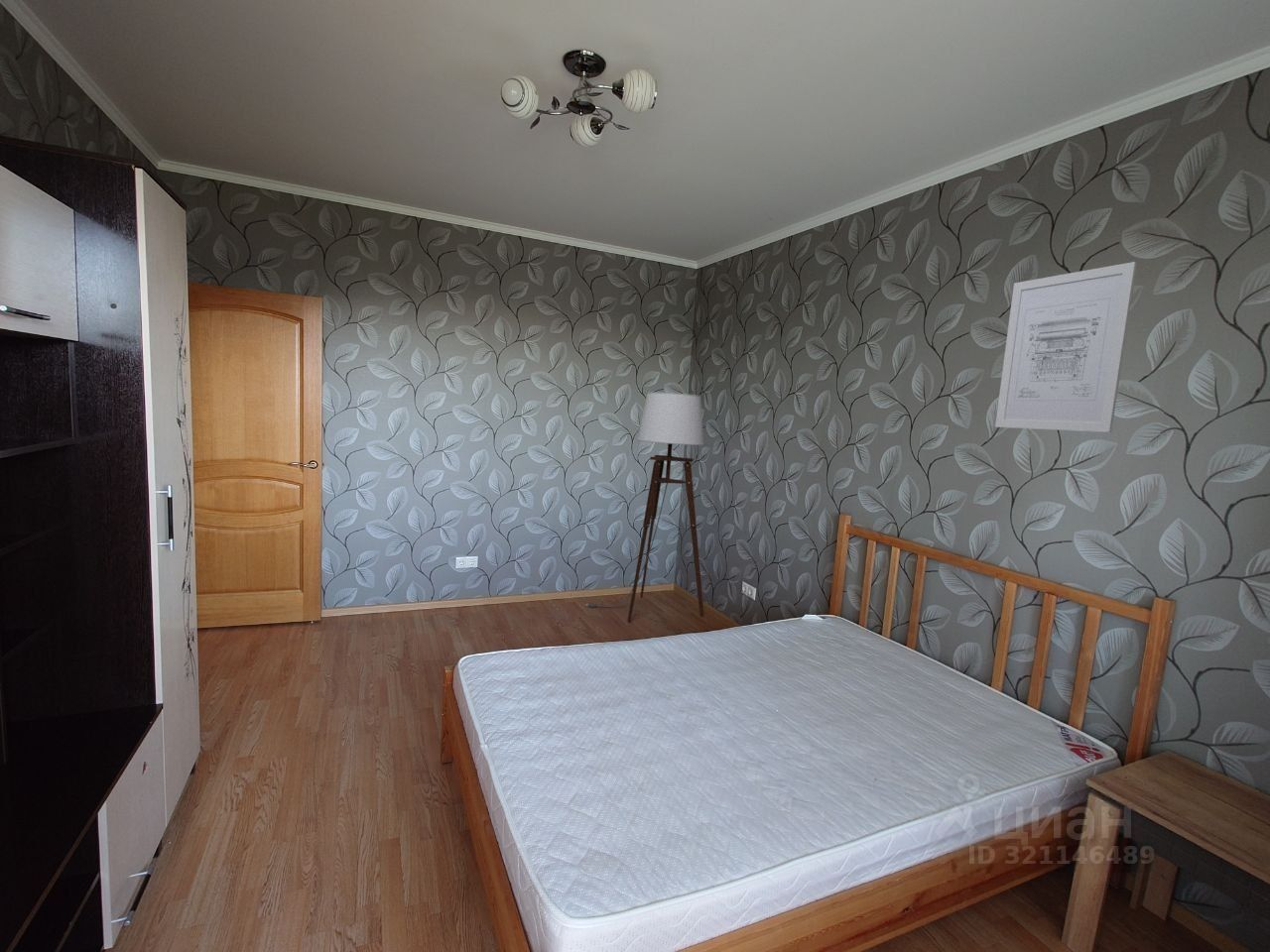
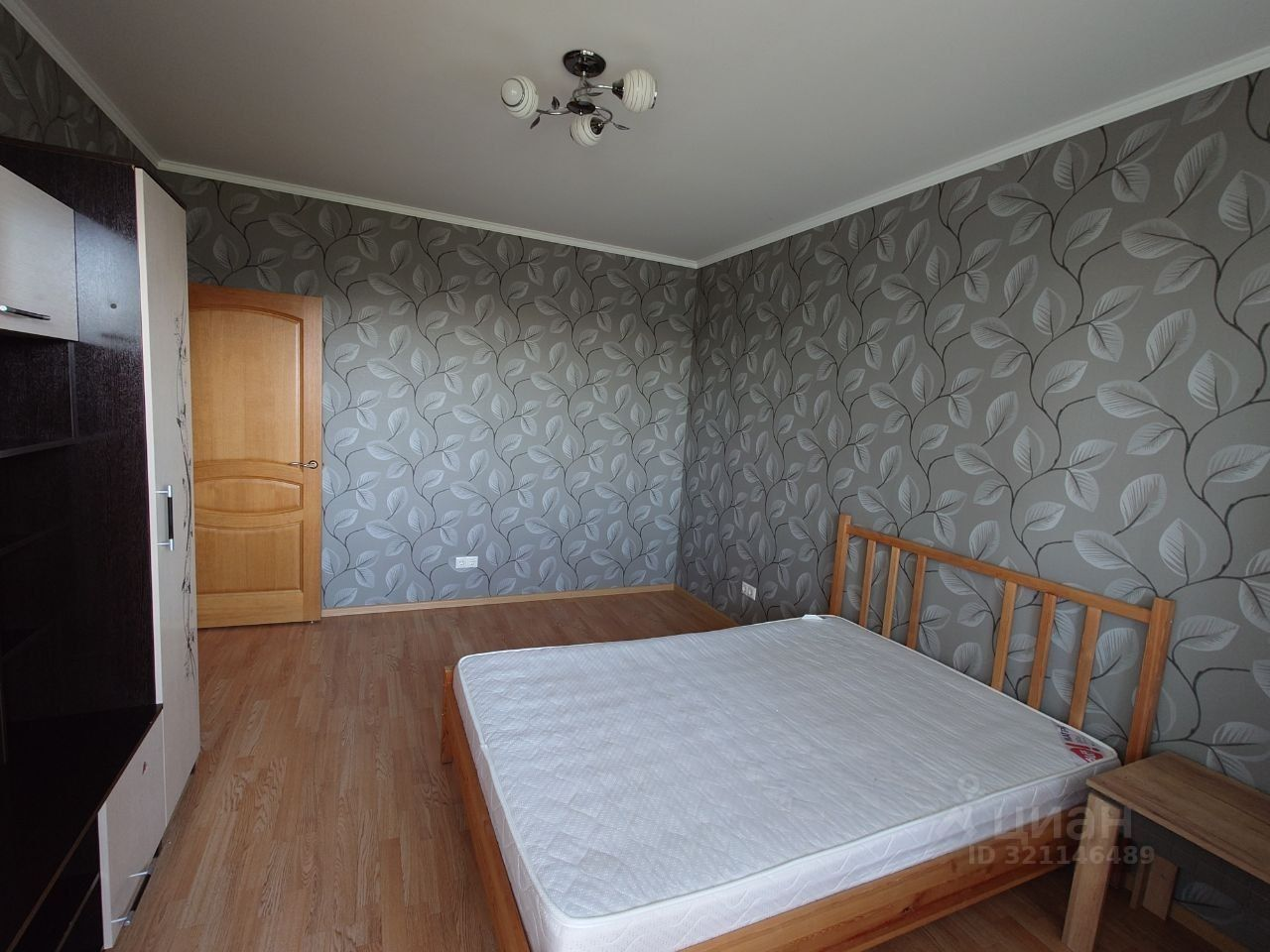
- floor lamp (650, 504)
- wall art (1059, 352)
